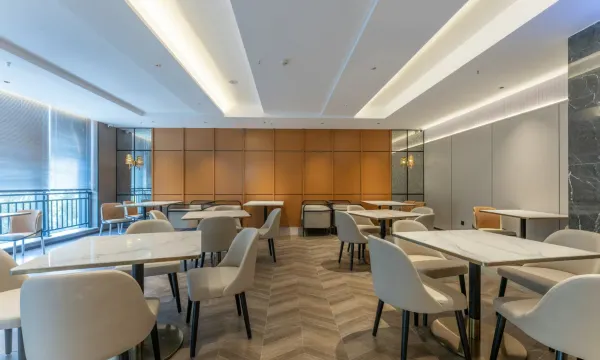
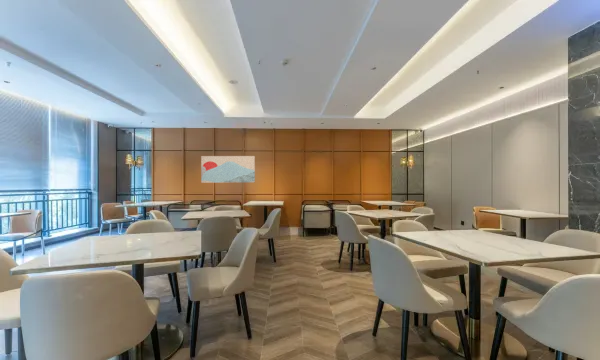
+ wall art (228, 169)
